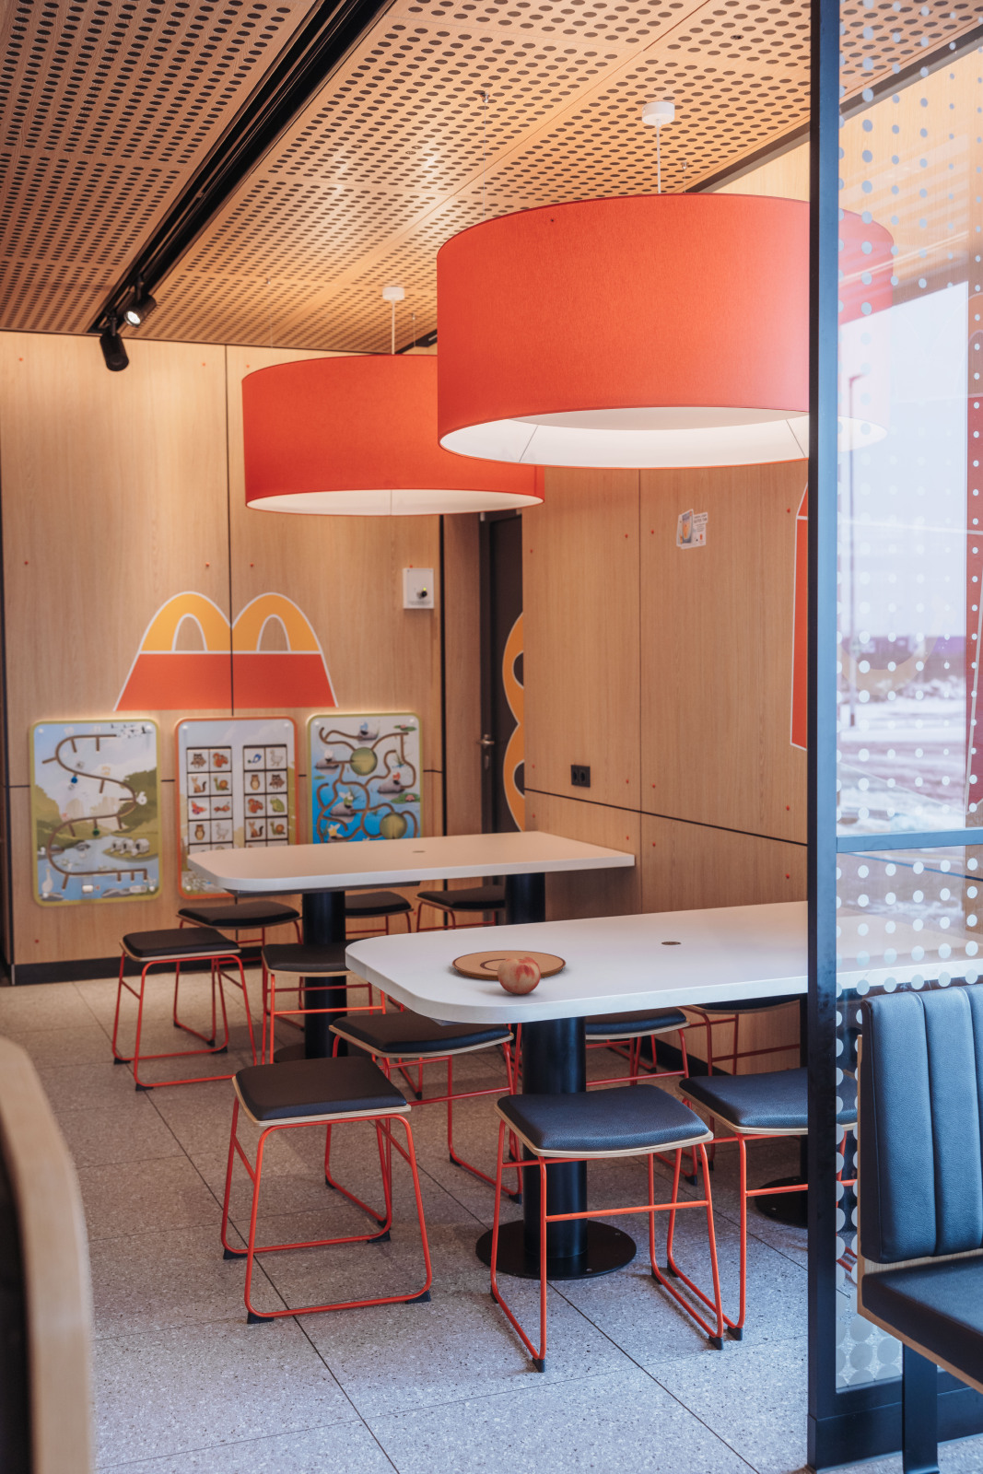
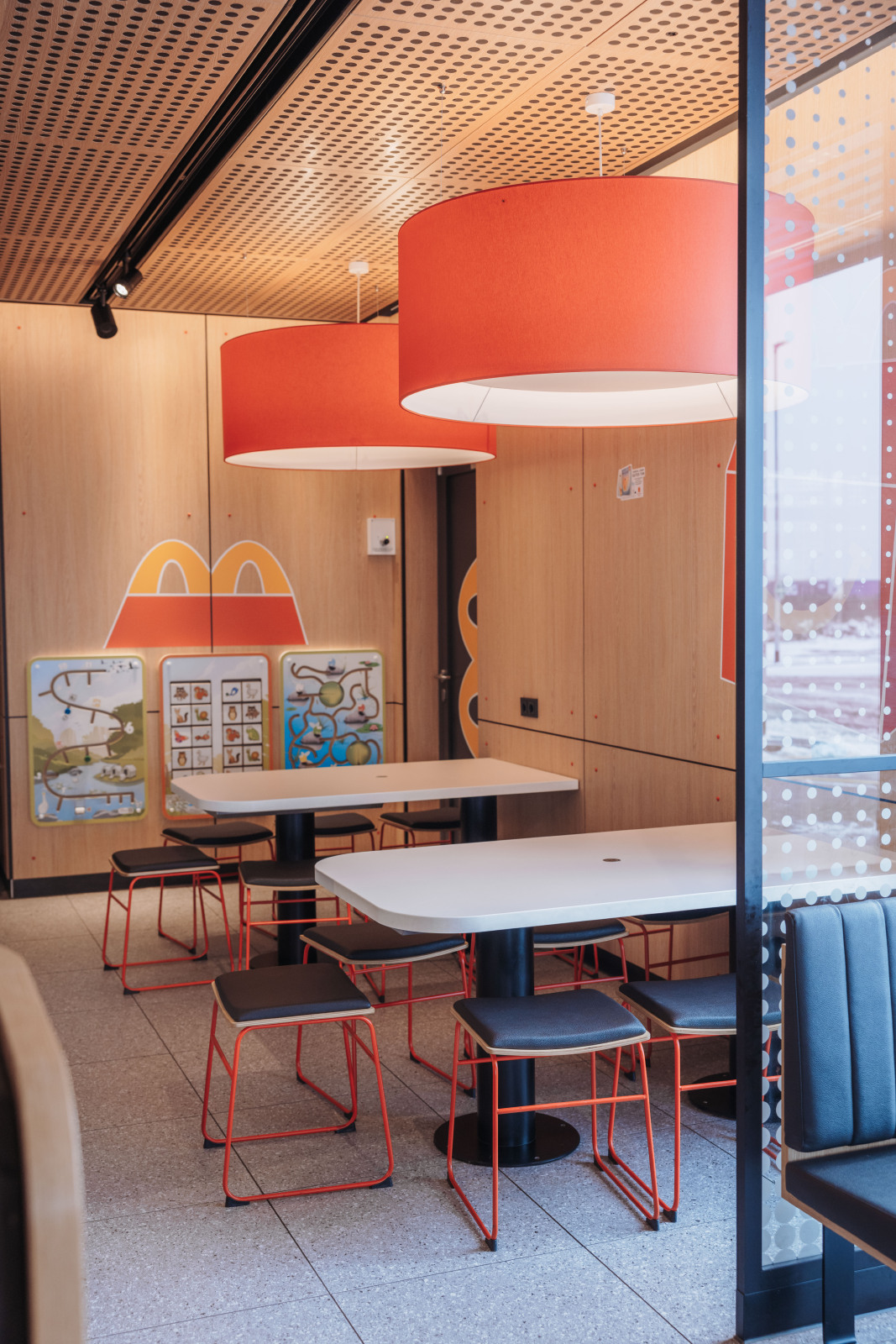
- fruit (519, 975)
- plate (505, 959)
